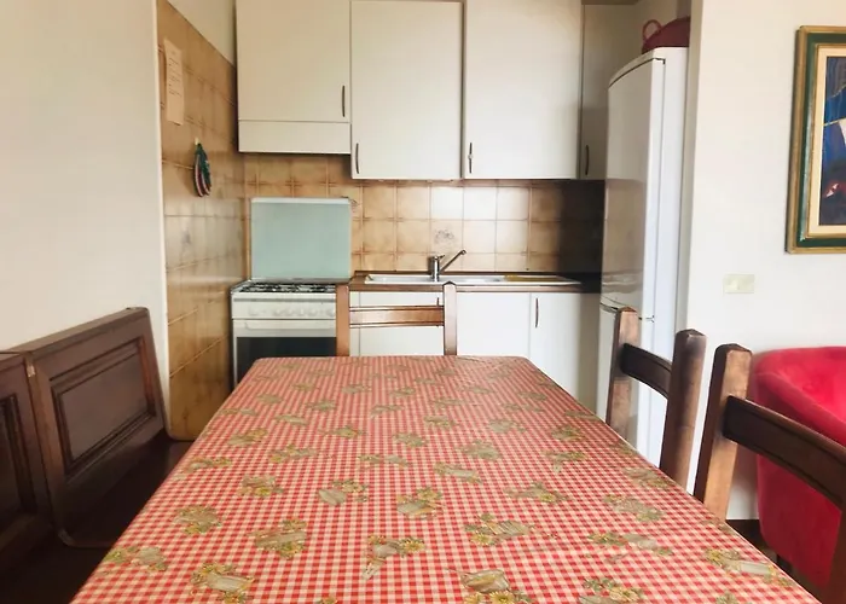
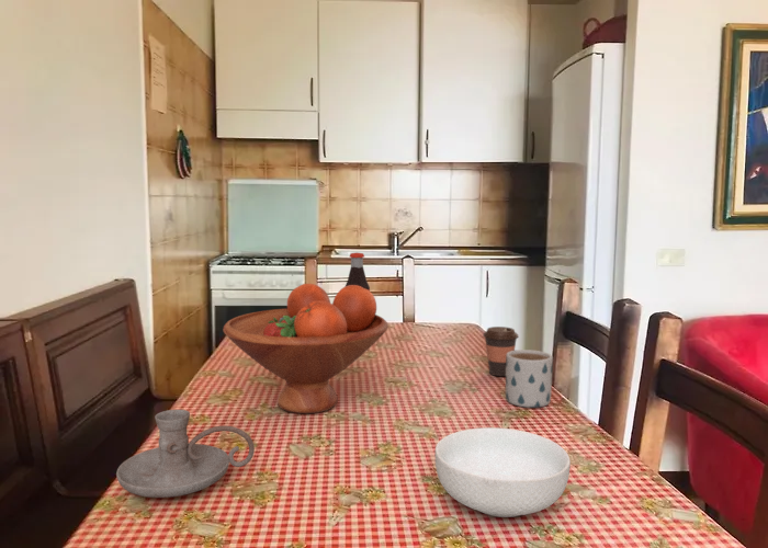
+ cereal bowl (500, 476)
+ coffee cup (500, 351)
+ bottle (361, 286)
+ candle holder (187, 447)
+ fruit bowl (306, 347)
+ mug (526, 375)
